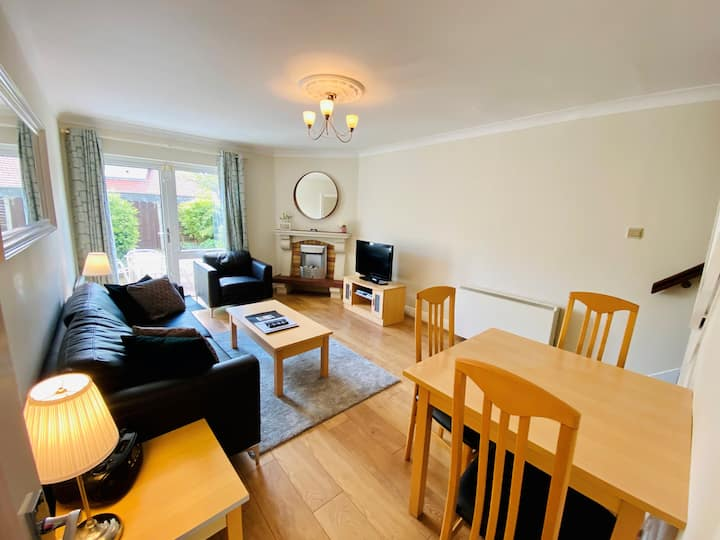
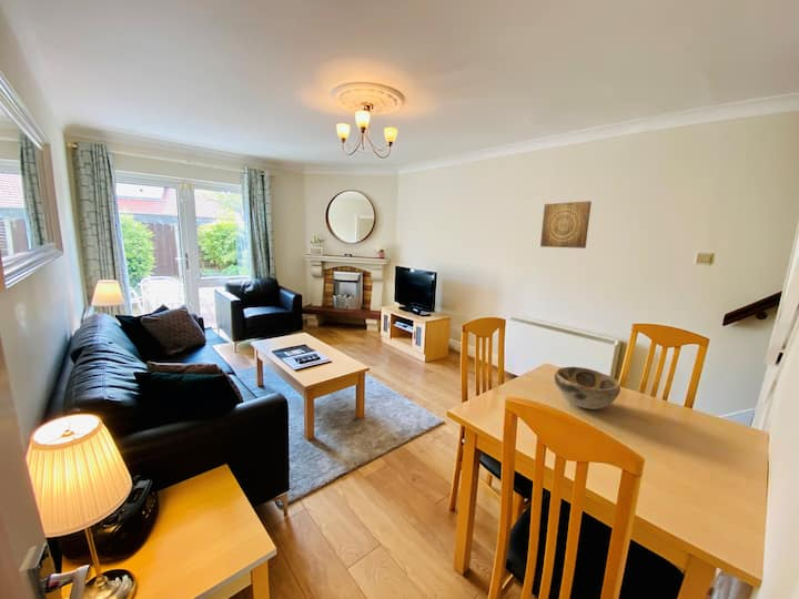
+ wall art (564, 225)
+ decorative bowl (585, 390)
